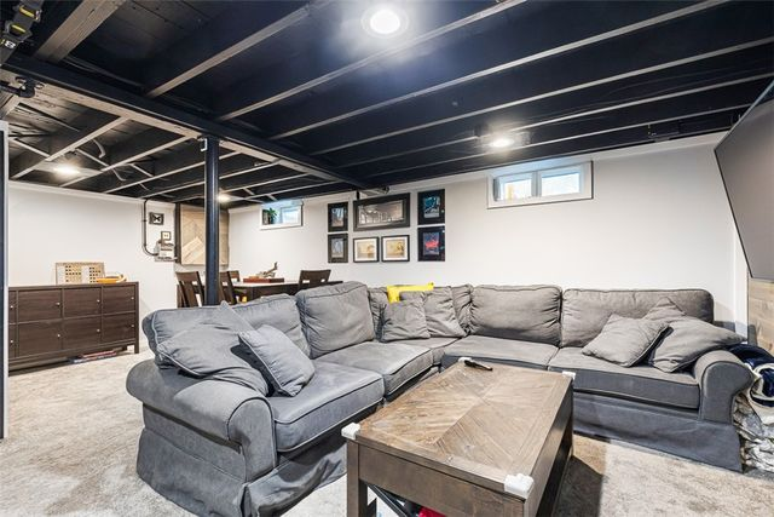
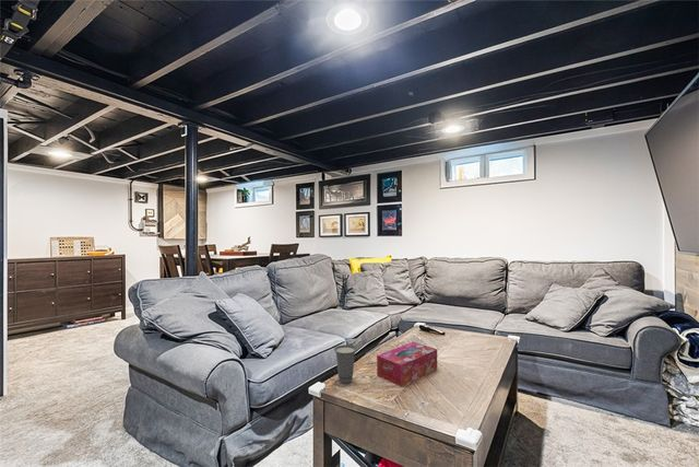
+ tissue box (407, 362)
+ cup (345, 364)
